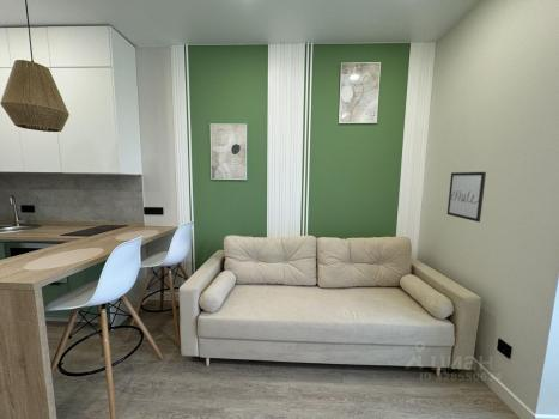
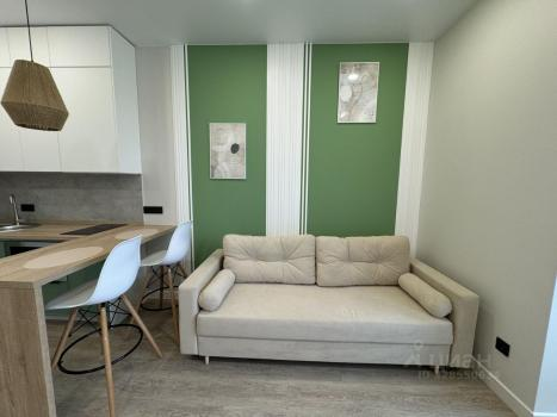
- wall art (464, 195)
